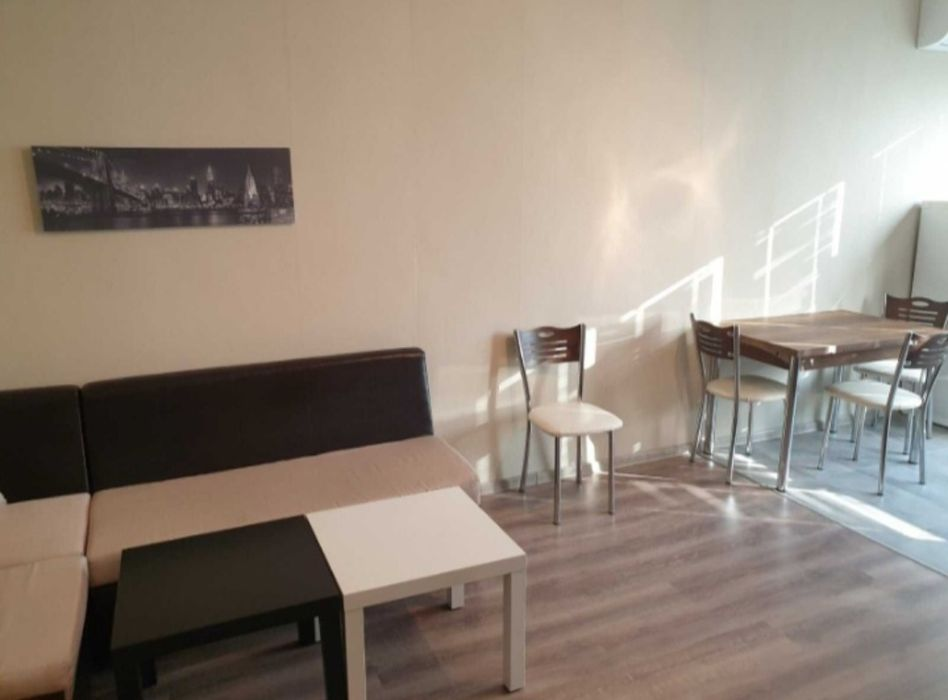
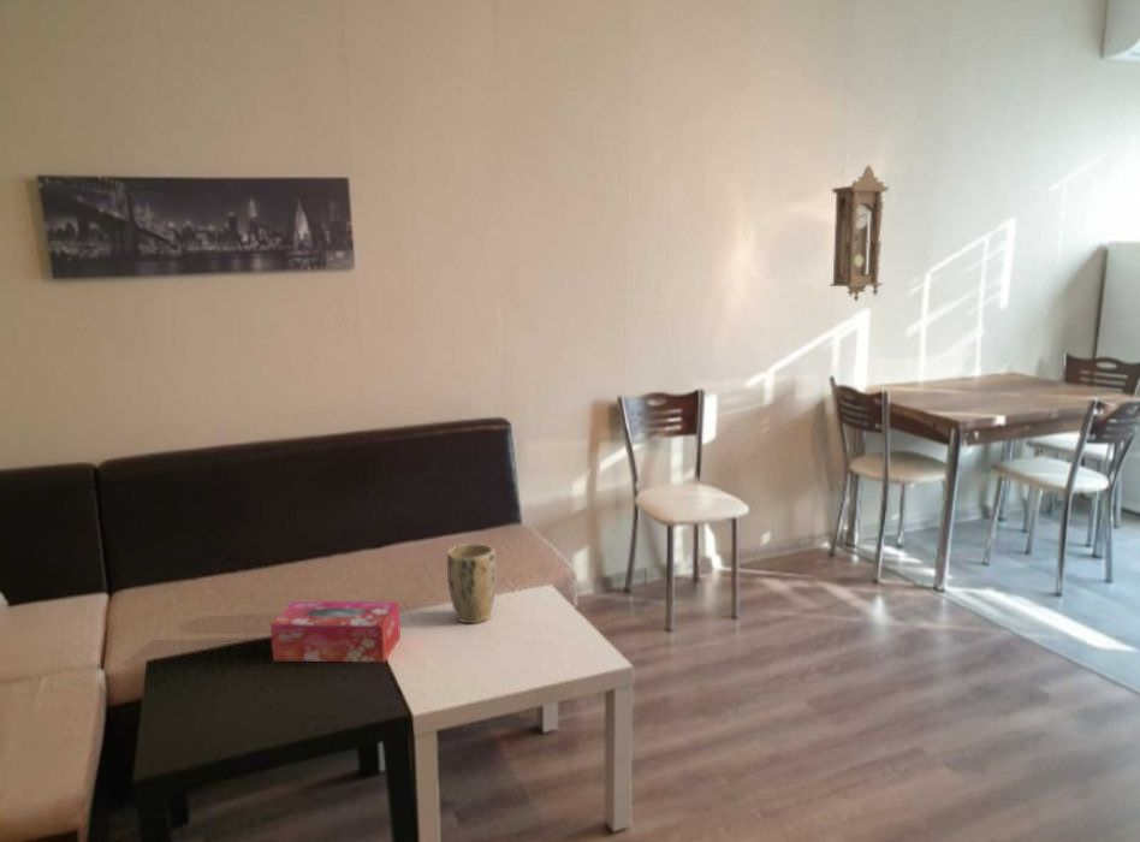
+ tissue box (337, 630)
+ pendulum clock (857, 235)
+ plant pot (471, 583)
